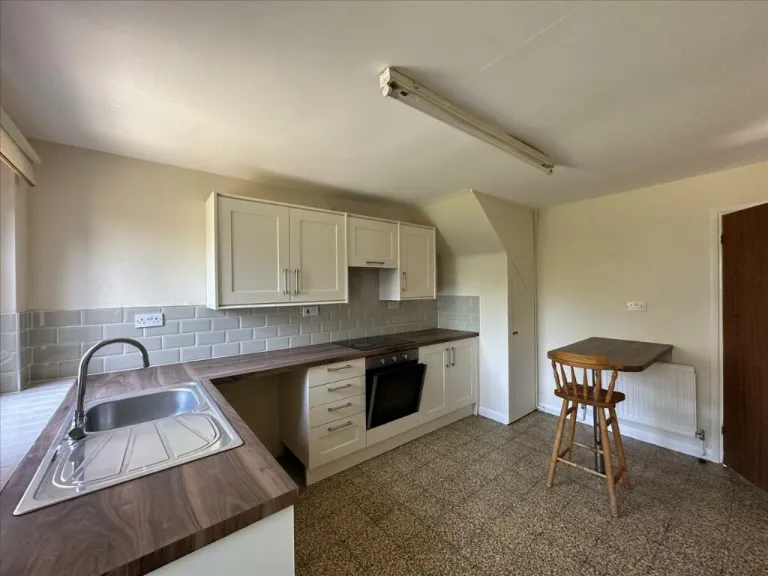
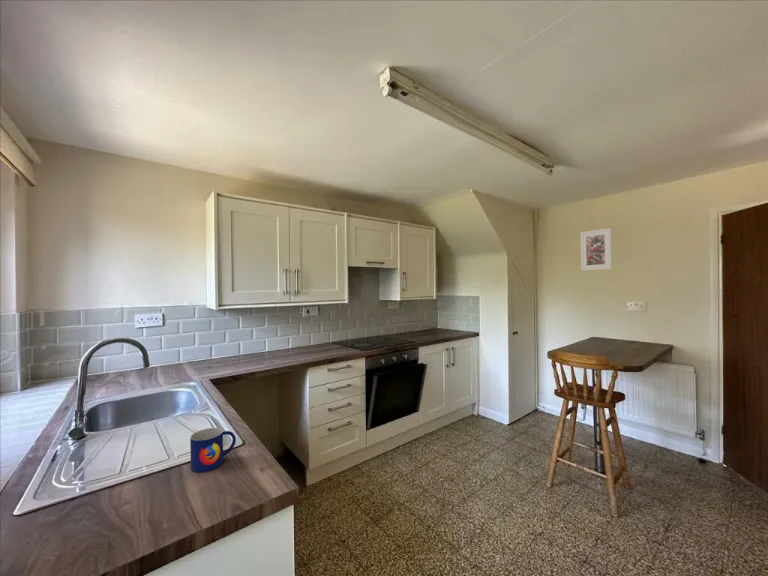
+ mug (214, 446)
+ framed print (595, 250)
